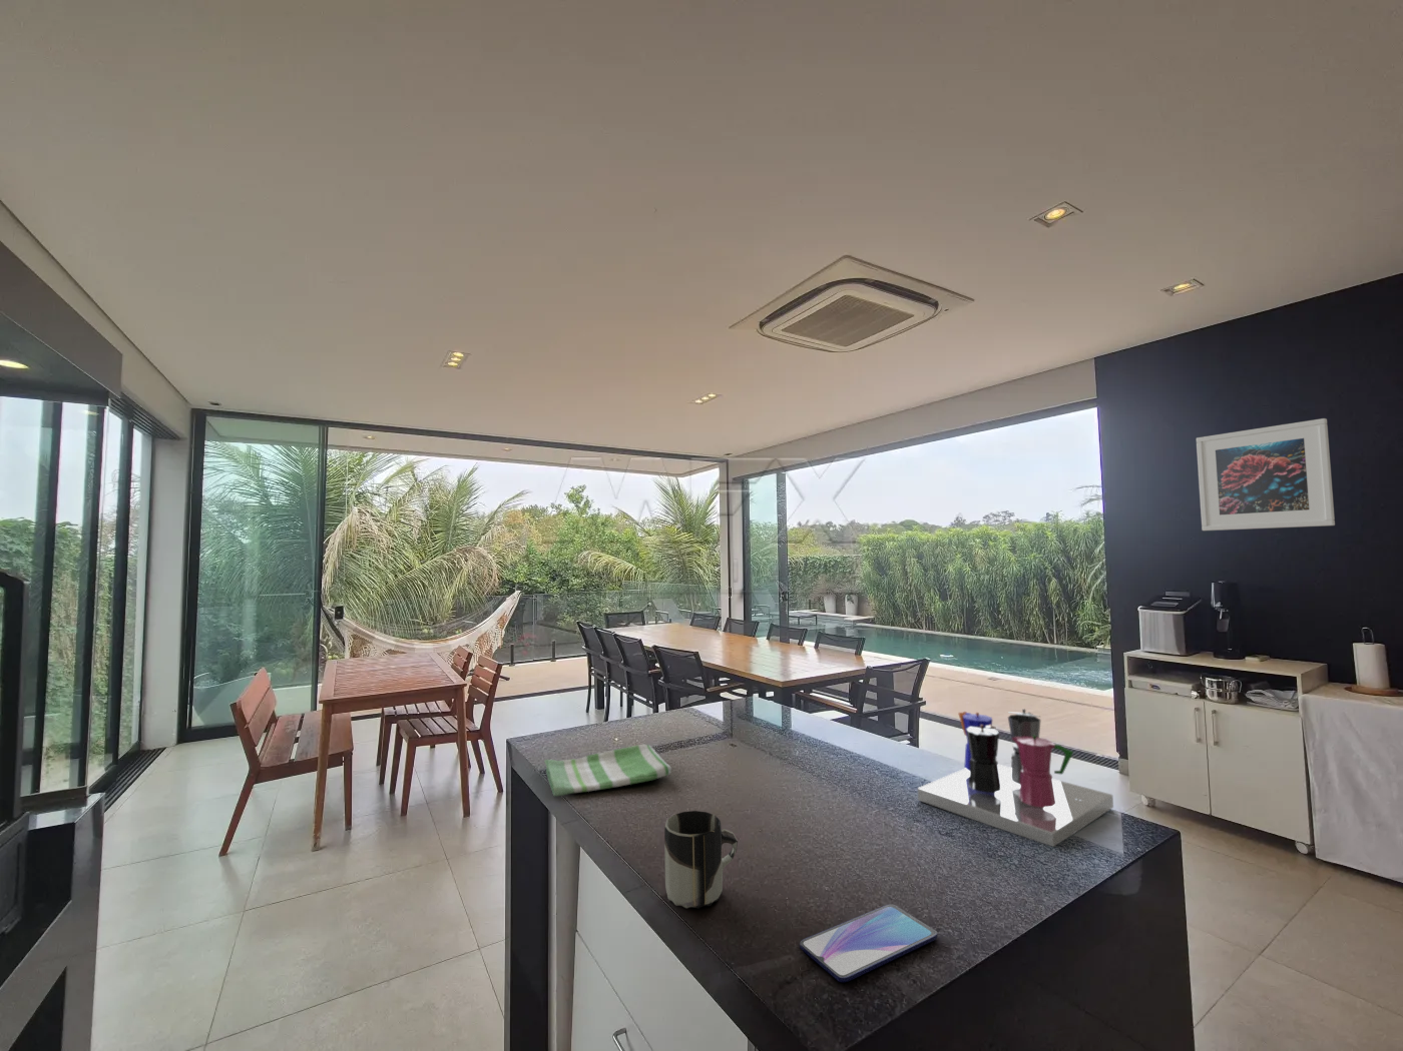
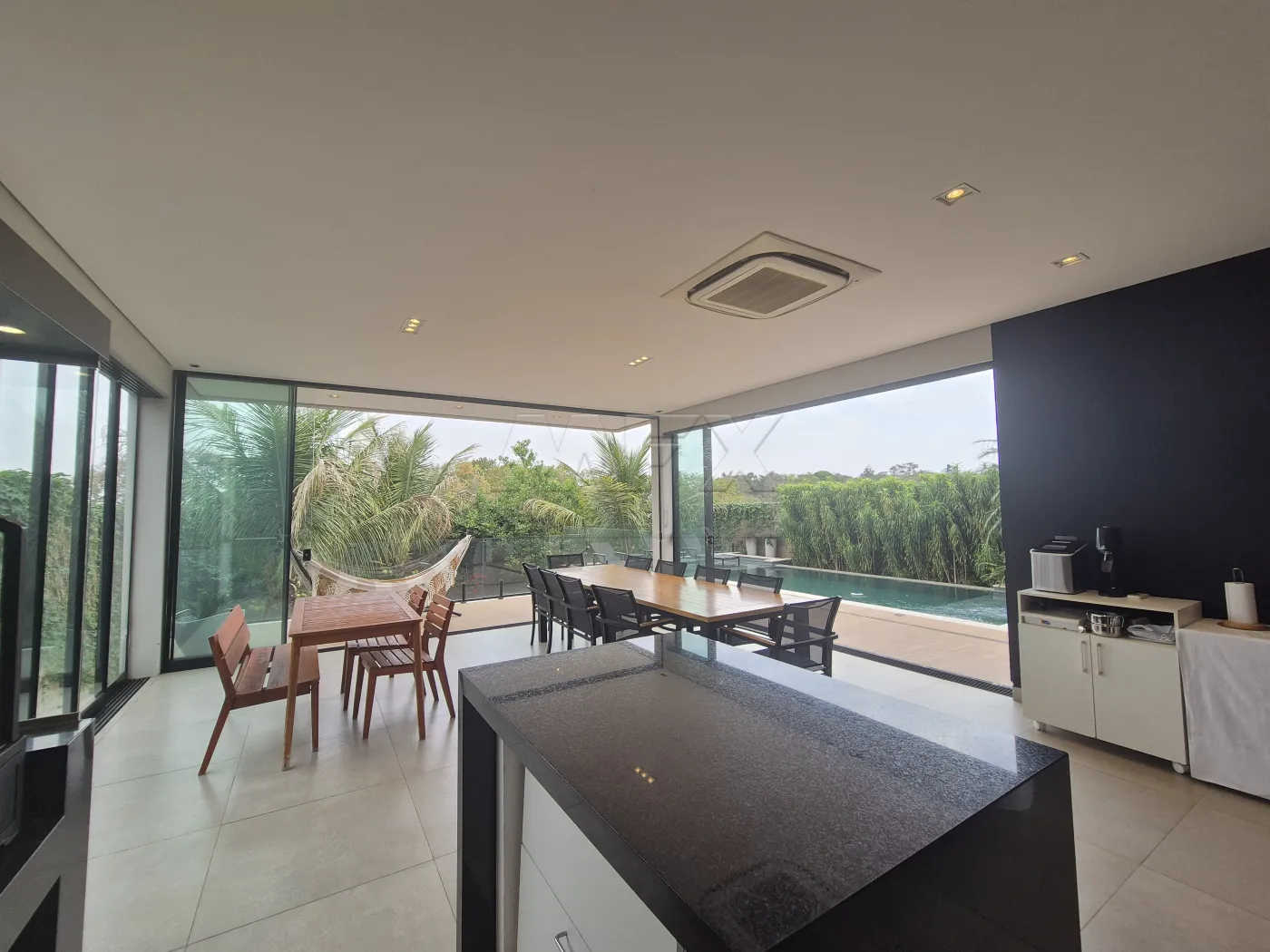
- coffee maker (1011, 756)
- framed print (1259, 477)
- smartphone (868, 938)
- dish towel (606, 767)
- cup (703, 856)
